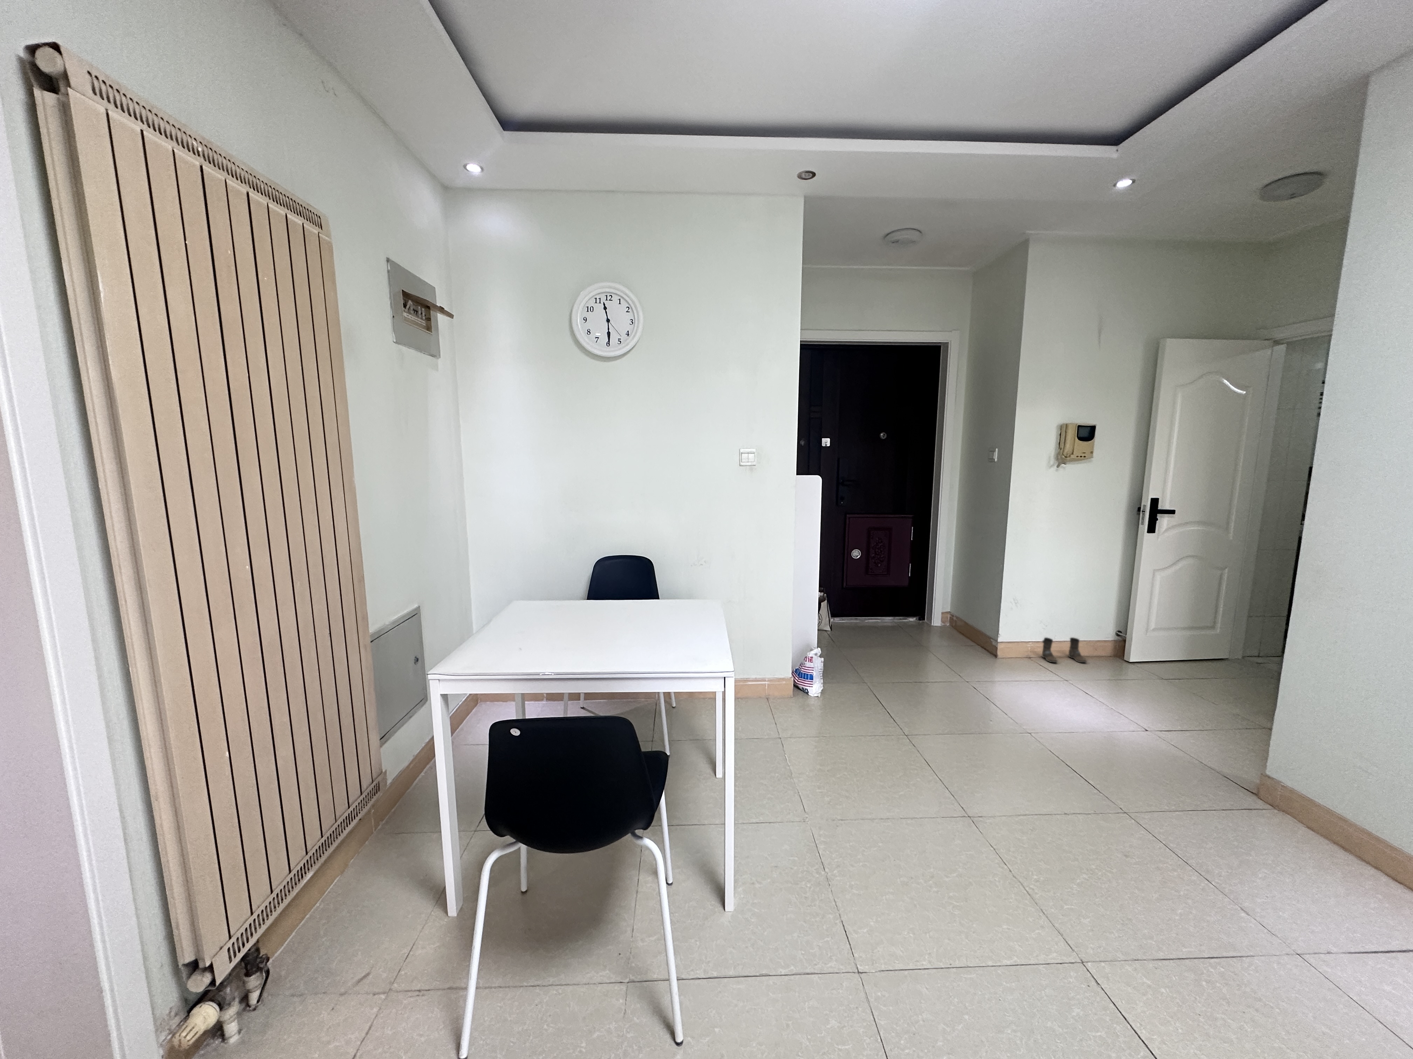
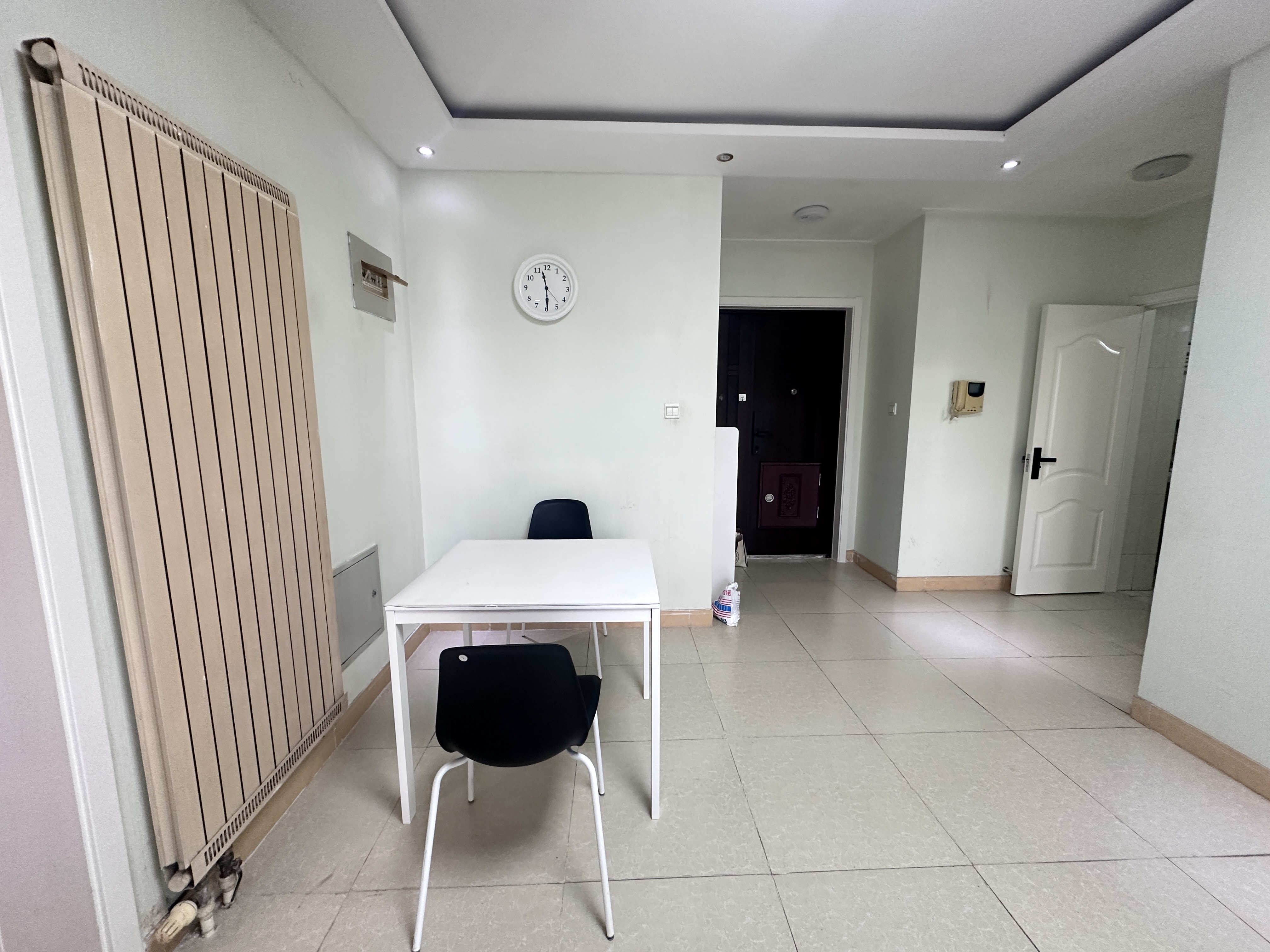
- boots (1068, 651)
